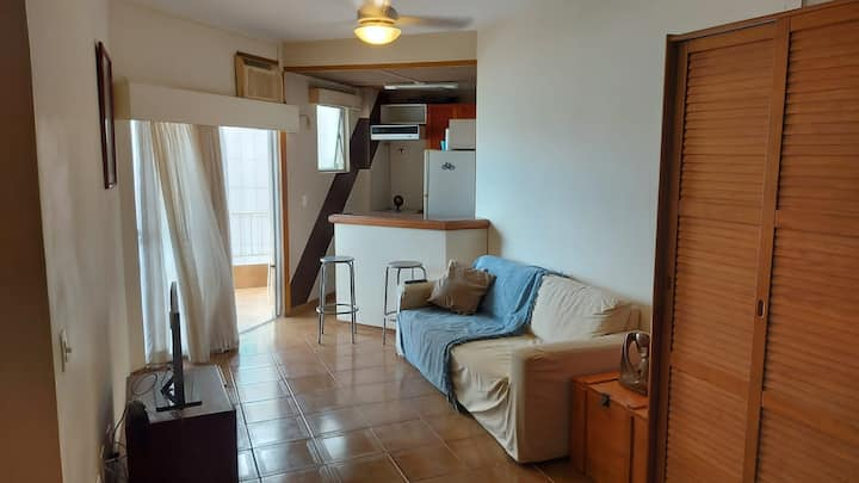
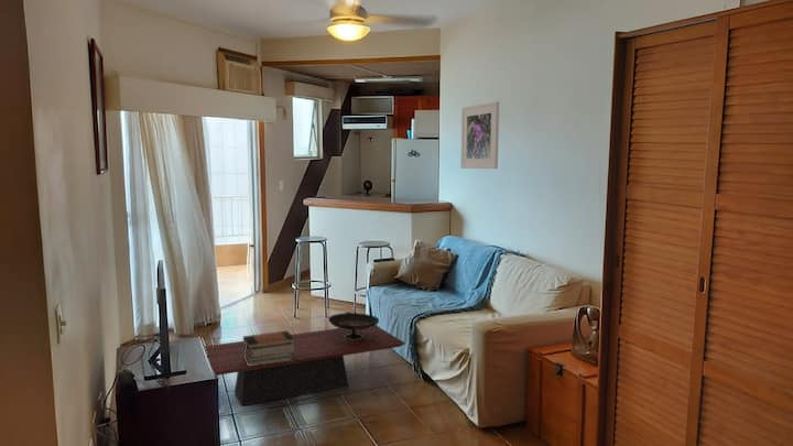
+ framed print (478, 137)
+ book stack (269, 347)
+ decorative bowl (354, 327)
+ coffee table (292, 368)
